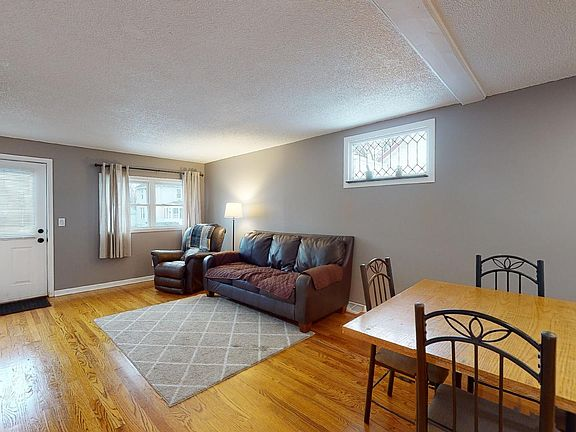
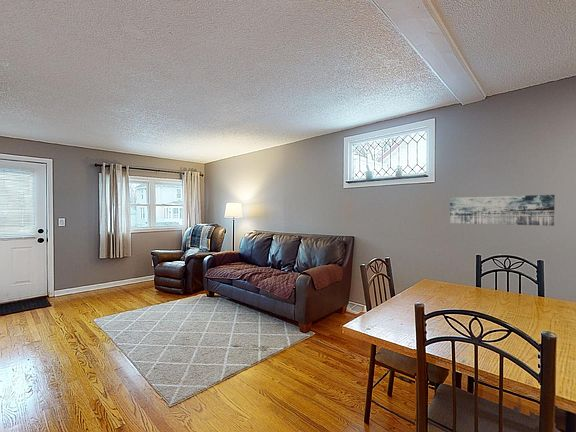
+ wall art (497, 210)
